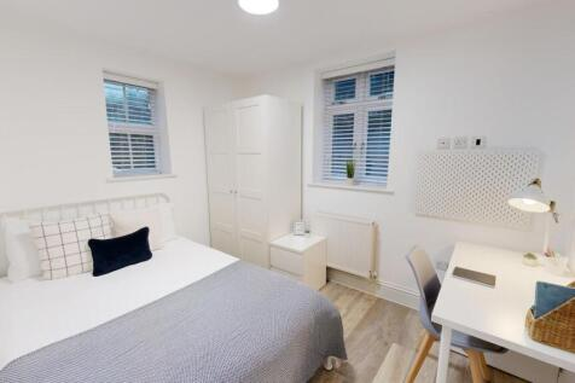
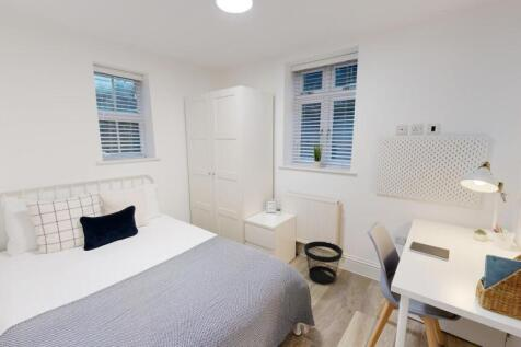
+ wastebasket (323, 262)
